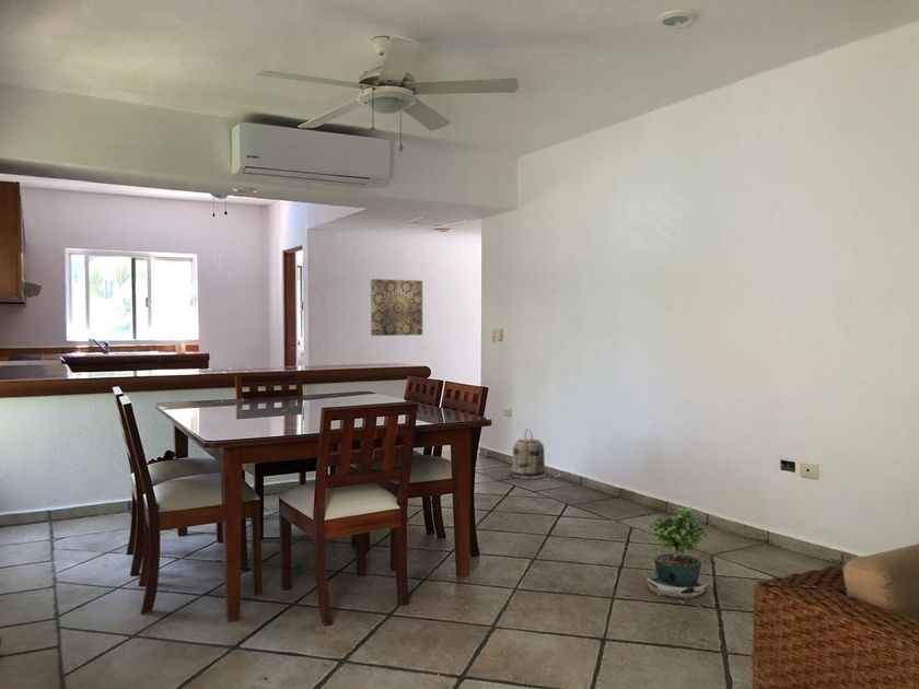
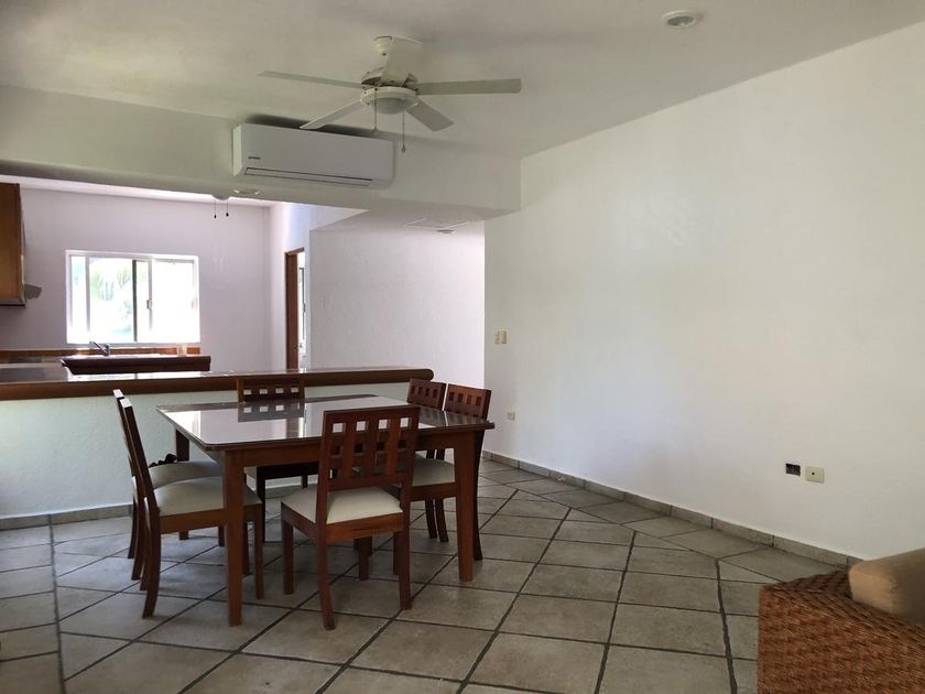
- wall art (397, 307)
- basket (528, 452)
- potted plant (680, 549)
